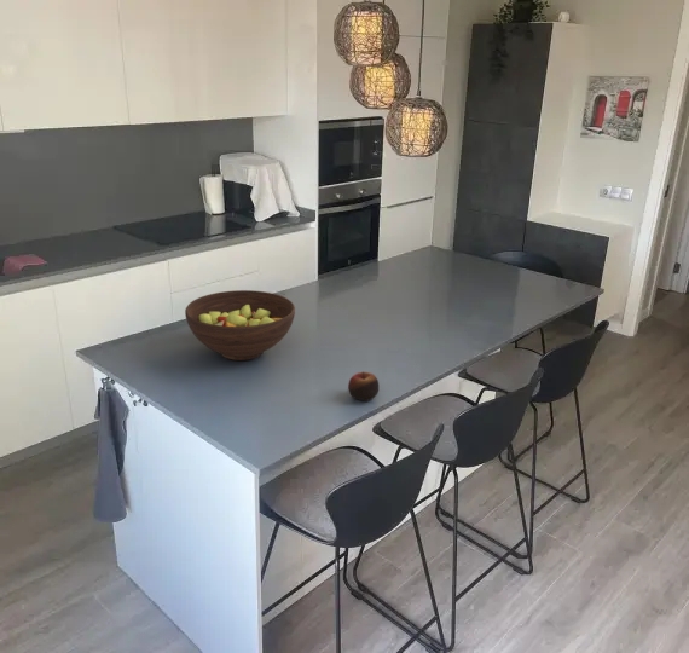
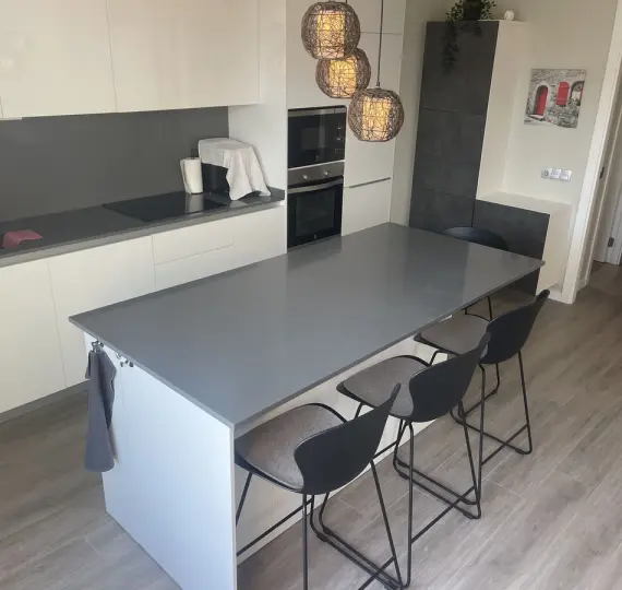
- apple (363, 385)
- fruit bowl (241, 330)
